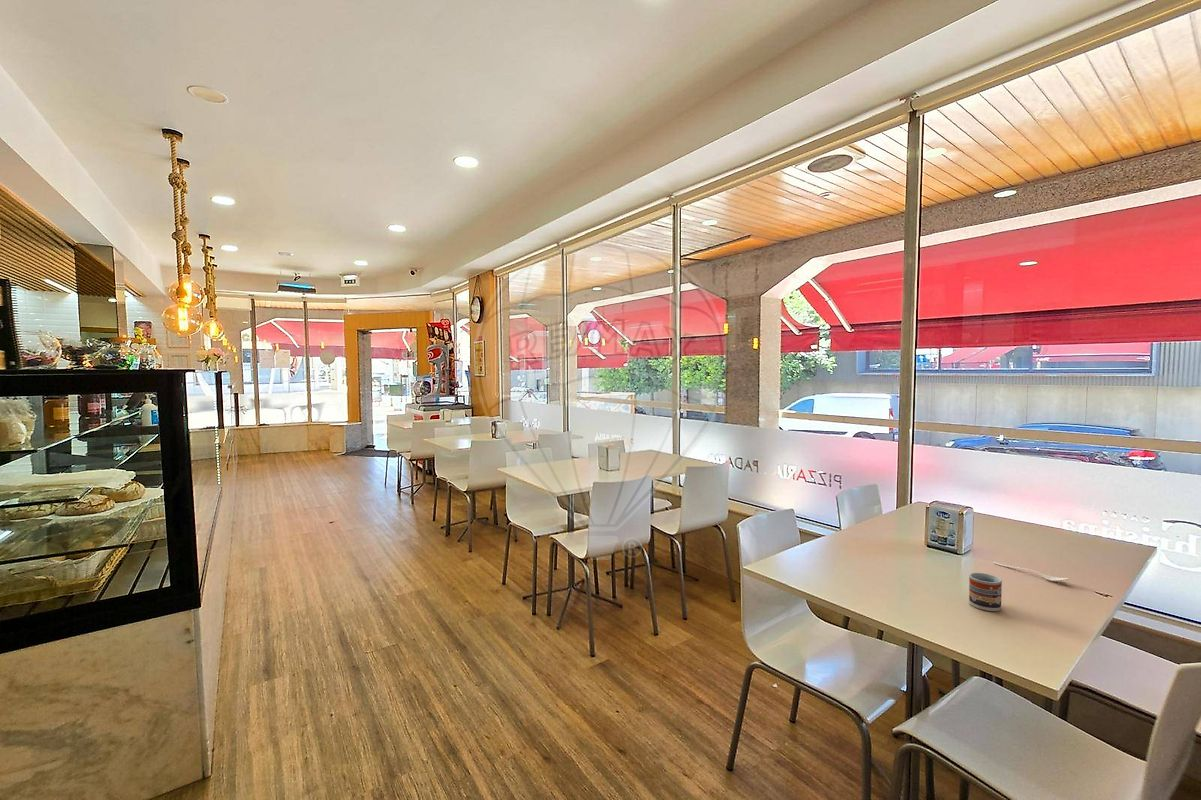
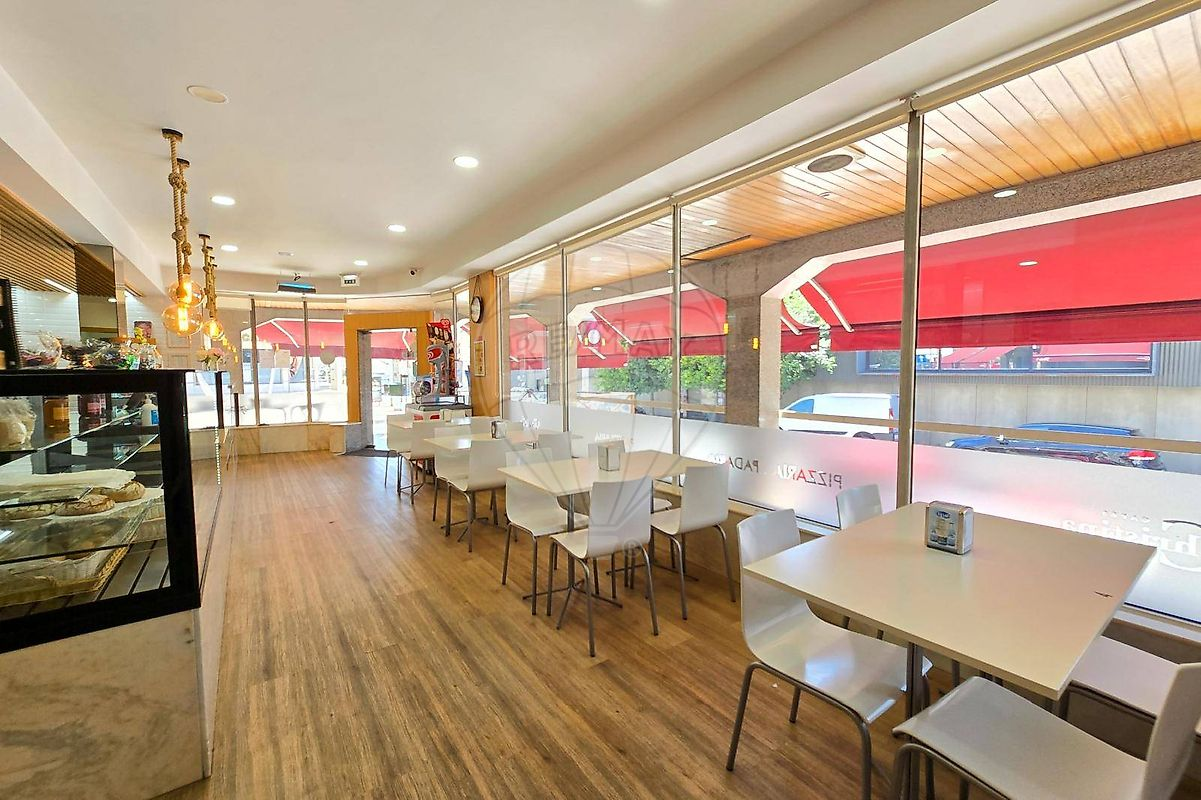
- cup (986, 590)
- spoon (1029, 570)
